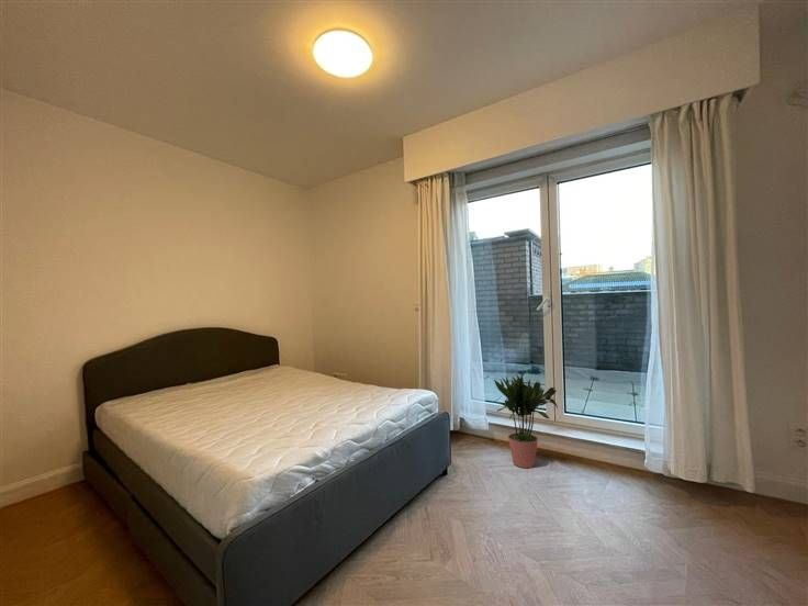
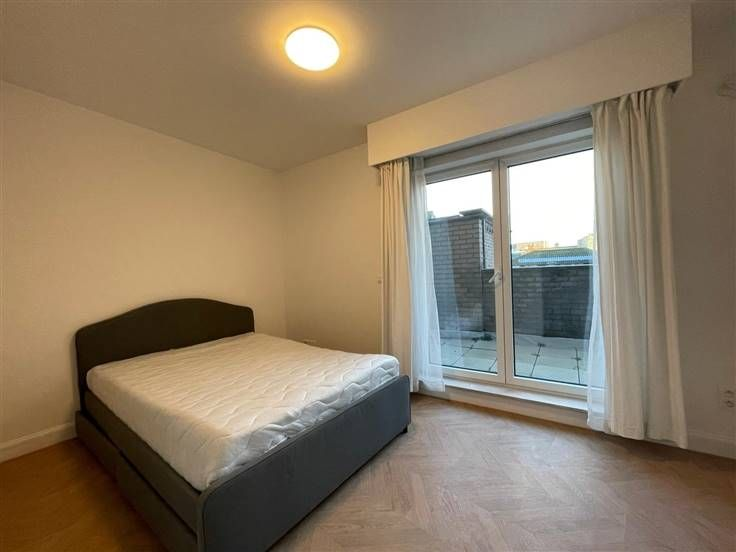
- potted plant (526, 417)
